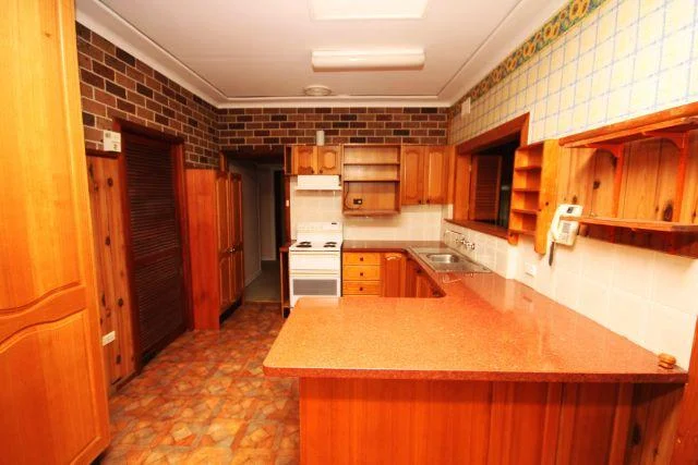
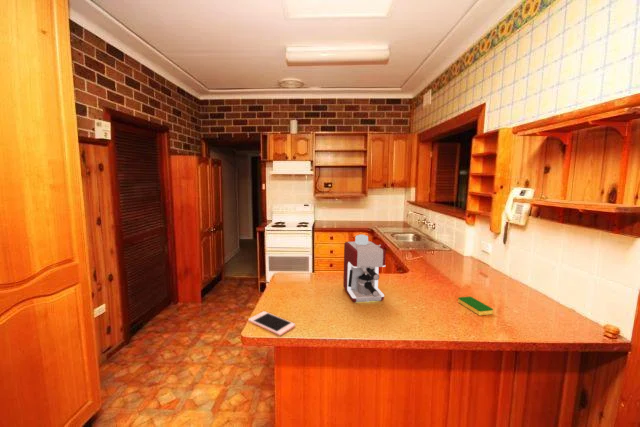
+ cell phone (271, 322)
+ coffee maker (366, 268)
+ dish sponge (474, 305)
